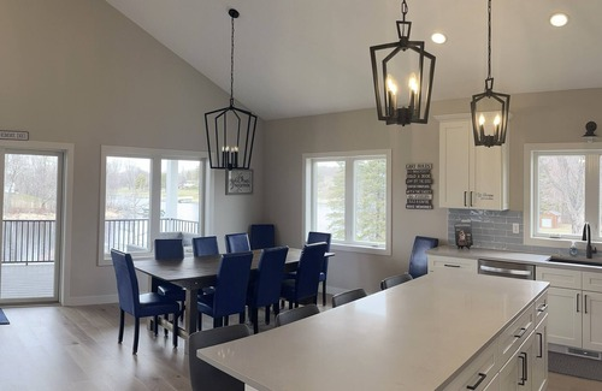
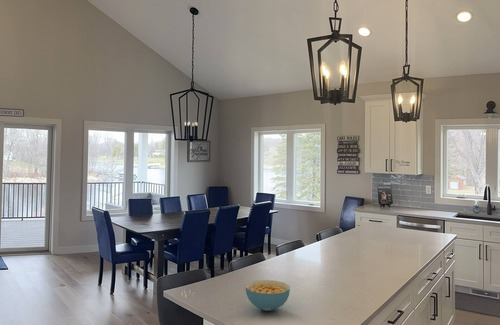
+ cereal bowl (267, 297)
